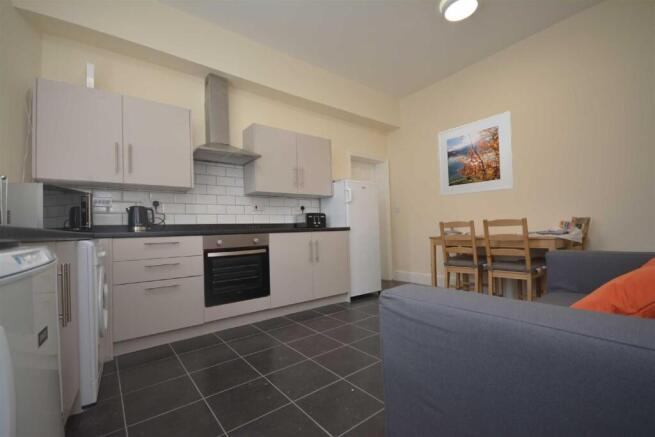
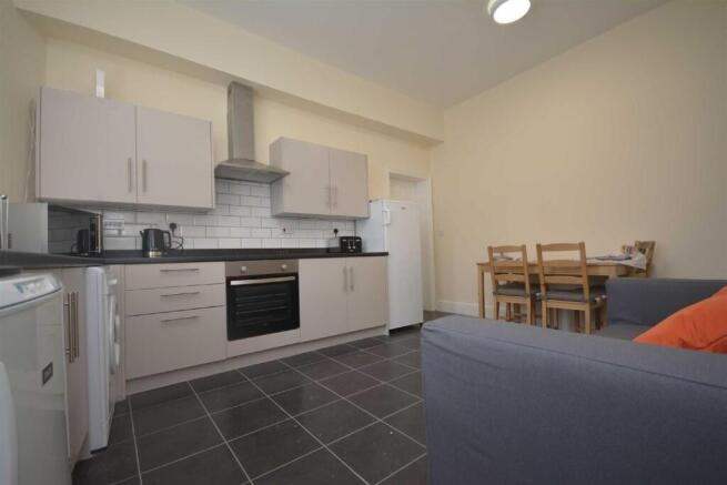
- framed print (471, 158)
